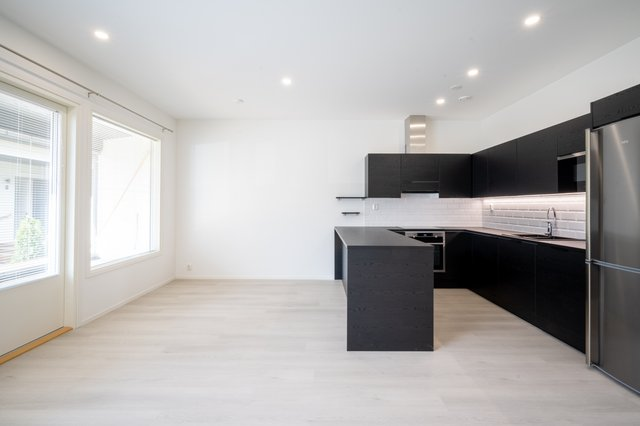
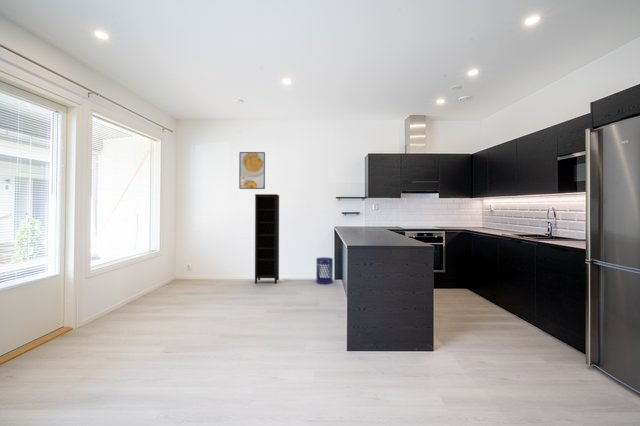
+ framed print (252, 170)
+ bookcase (267, 238)
+ waste bin (324, 270)
